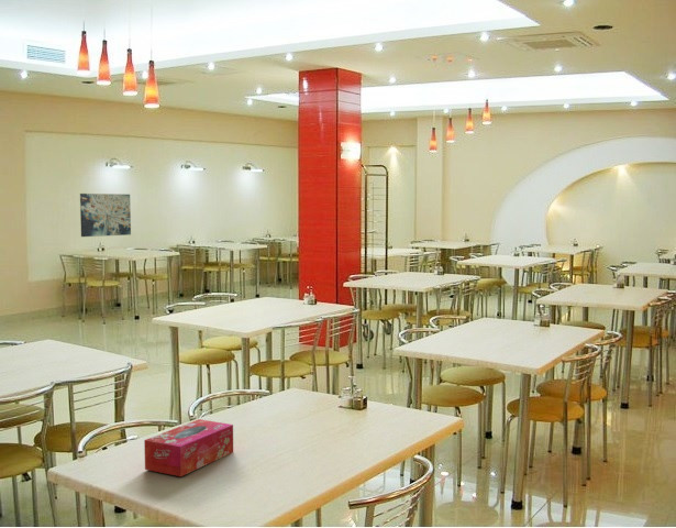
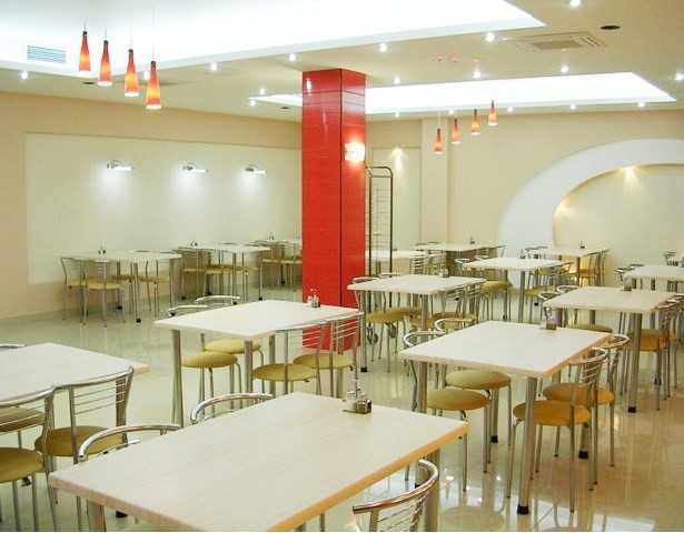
- wall art (106, 215)
- tissue box (190, 446)
